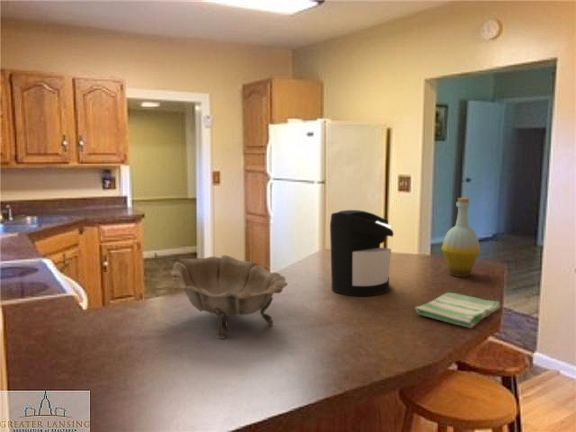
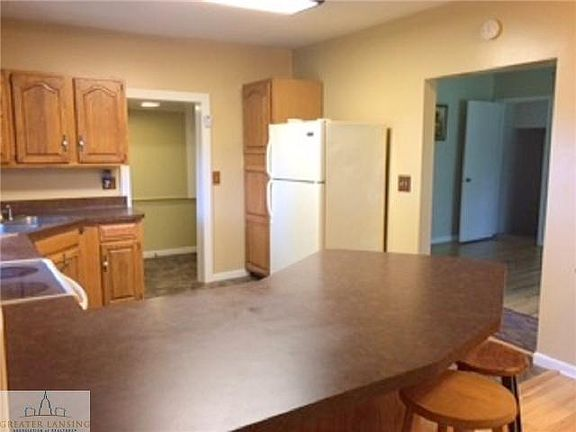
- decorative bowl (228, 294)
- bottle (461, 236)
- dish towel (457, 307)
- coffee maker (363, 248)
